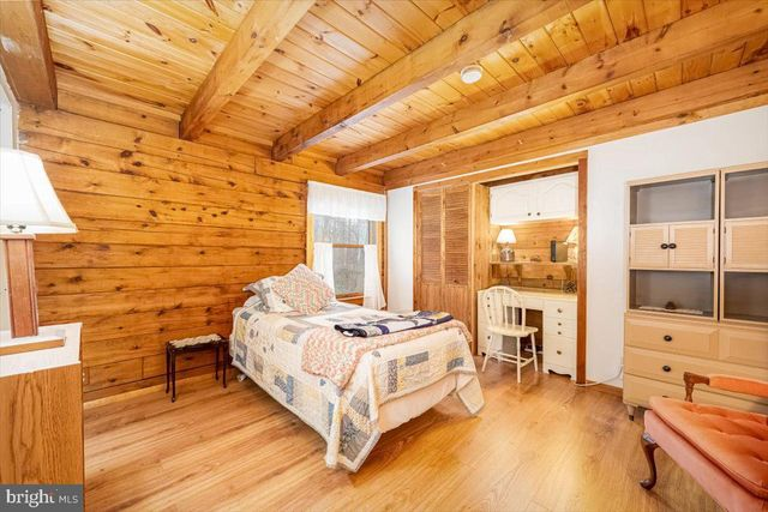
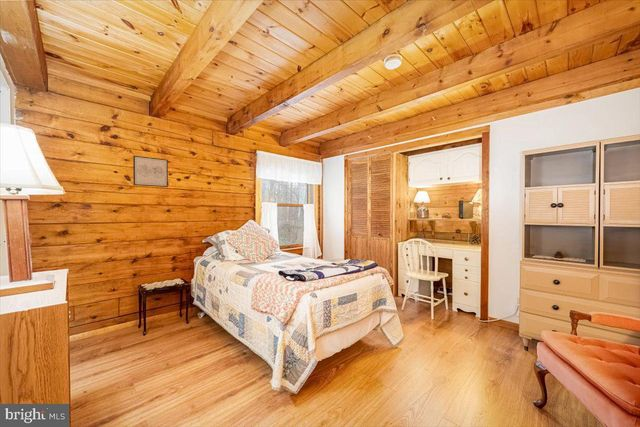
+ wall art (151, 172)
